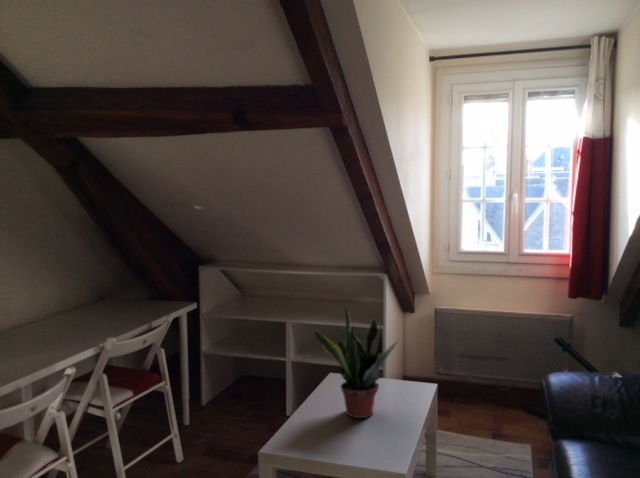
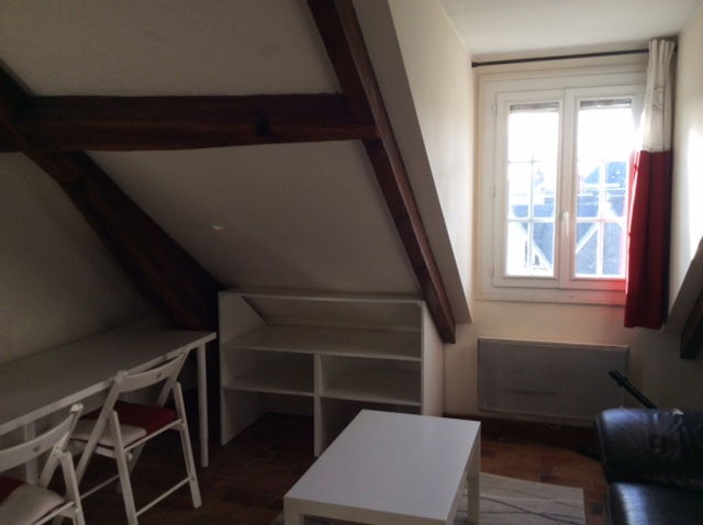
- potted plant (355, 362)
